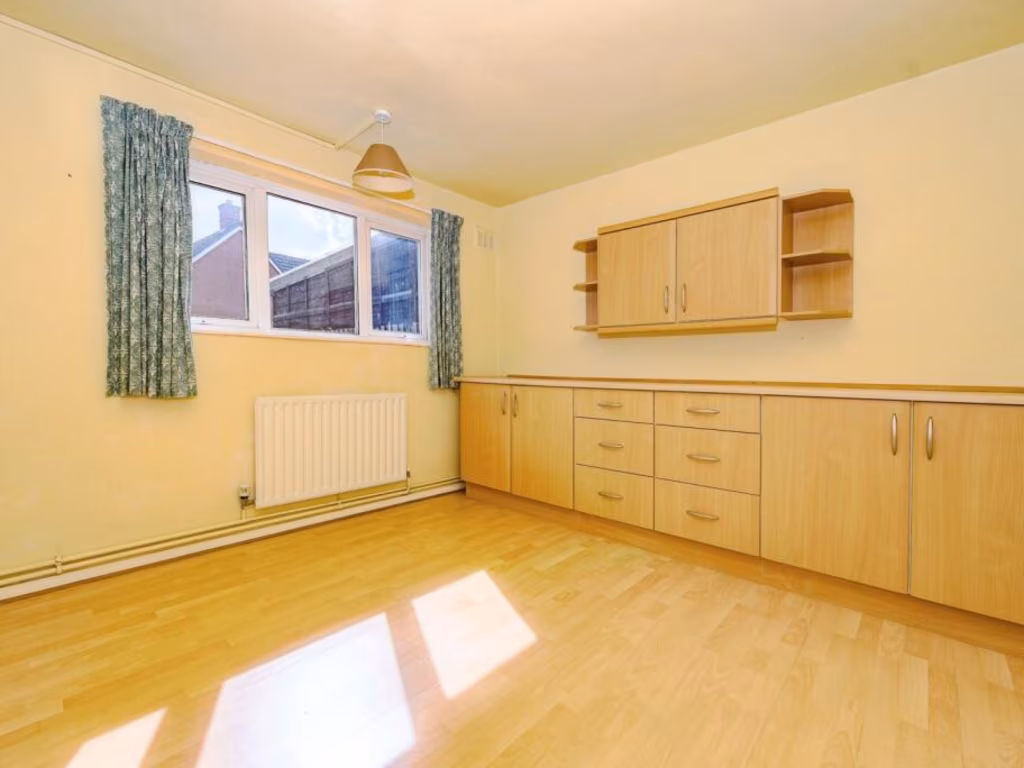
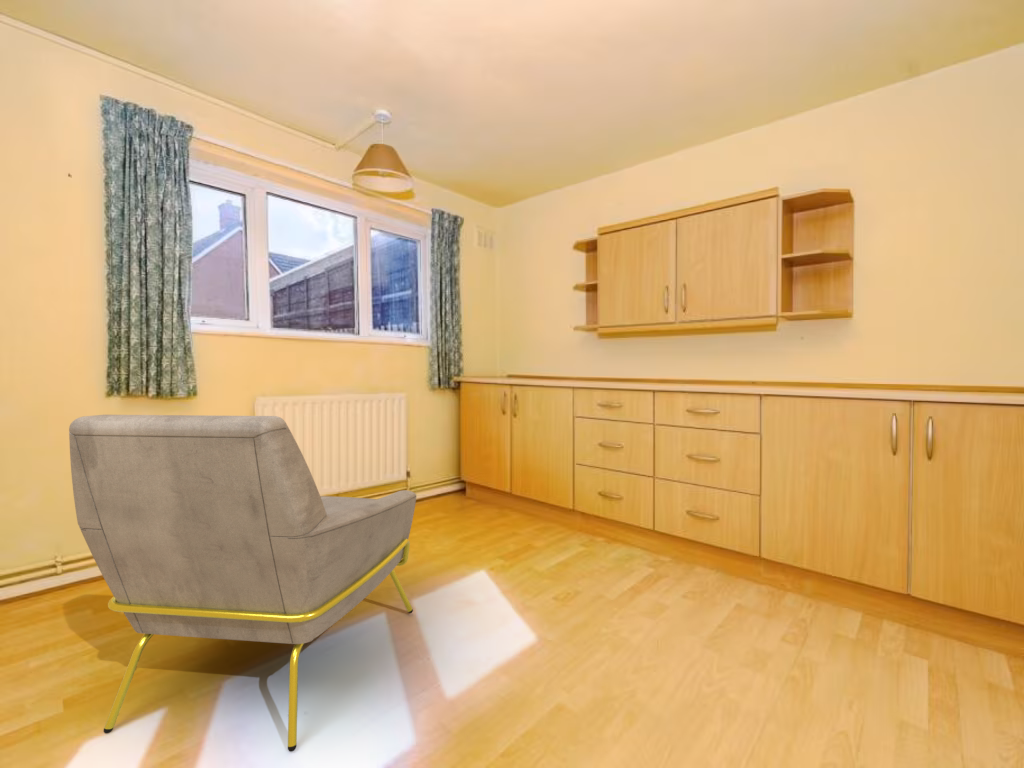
+ armchair (271, 537)
